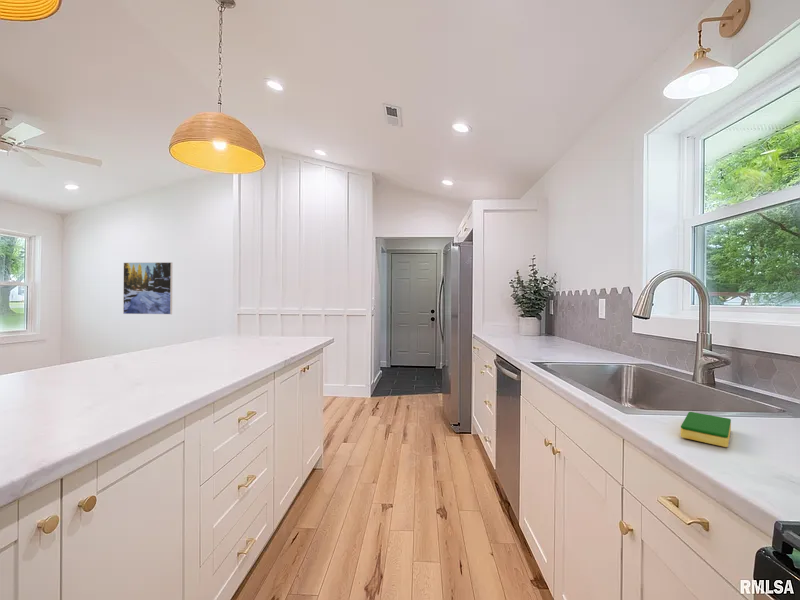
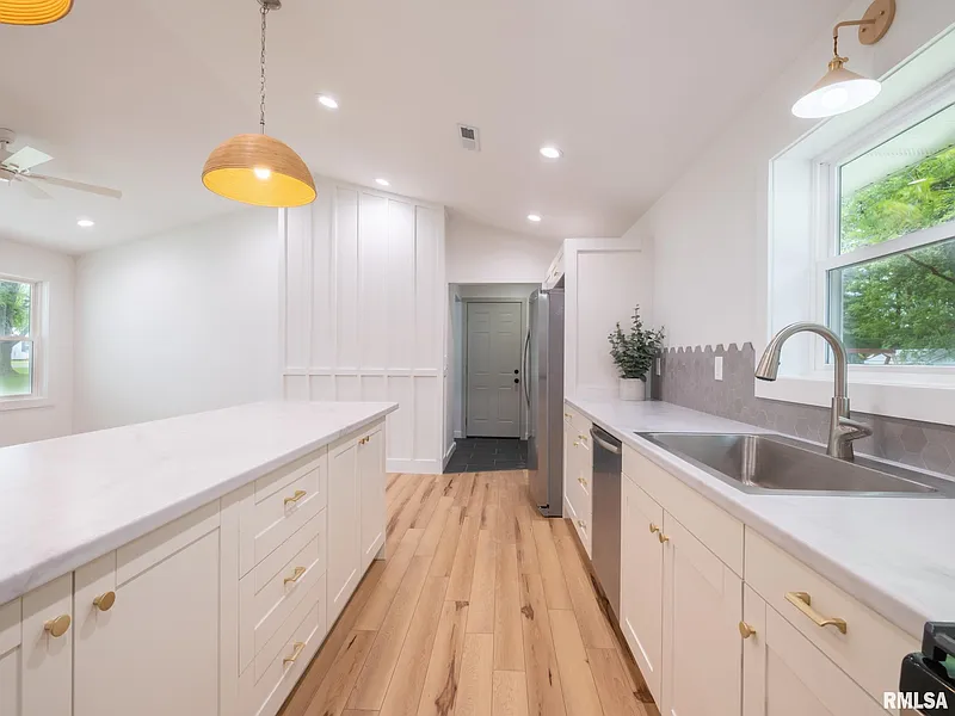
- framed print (147, 288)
- dish sponge (706, 427)
